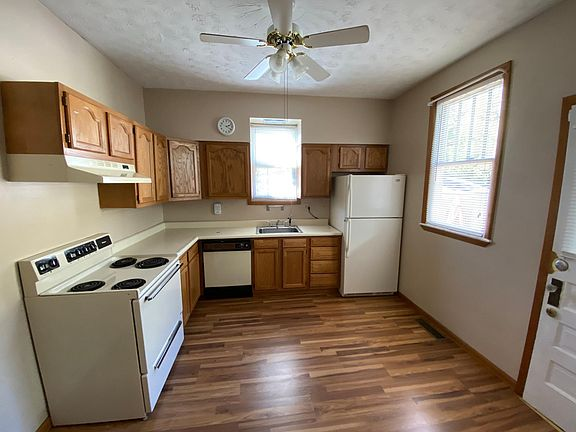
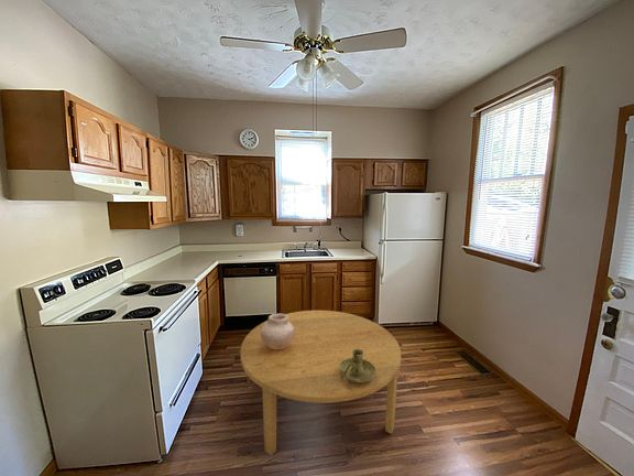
+ vase (277, 331)
+ candle holder (356, 365)
+ dining table (319, 368)
